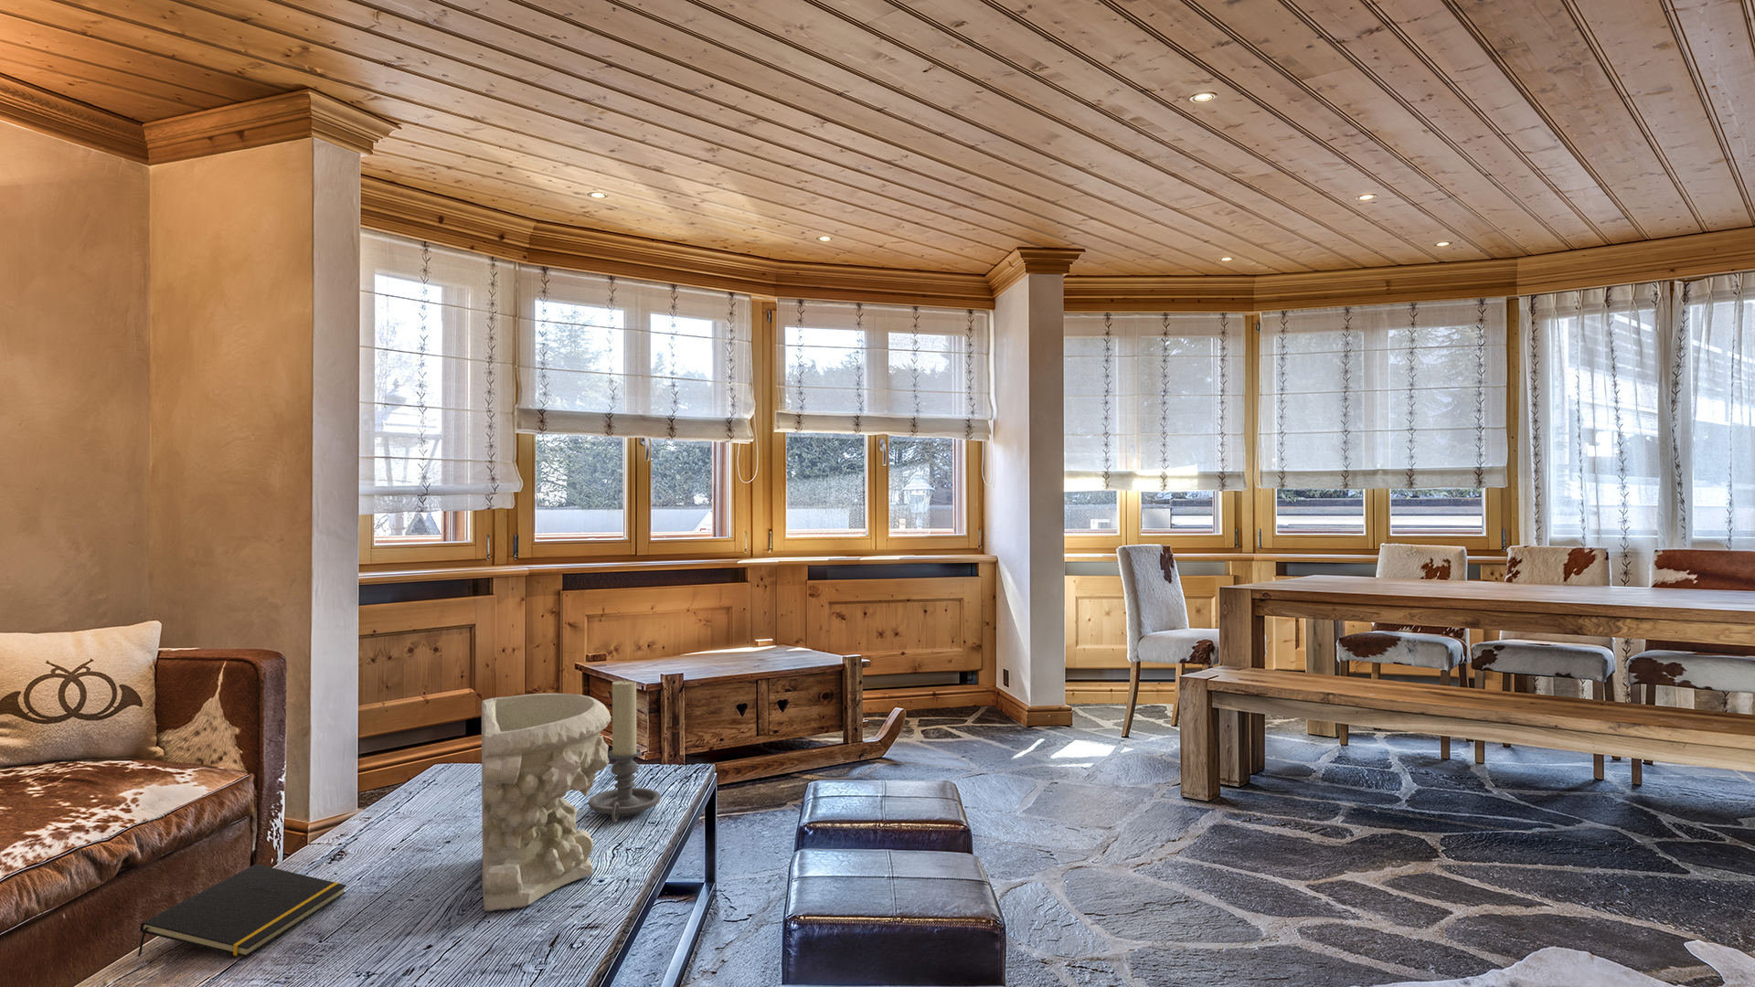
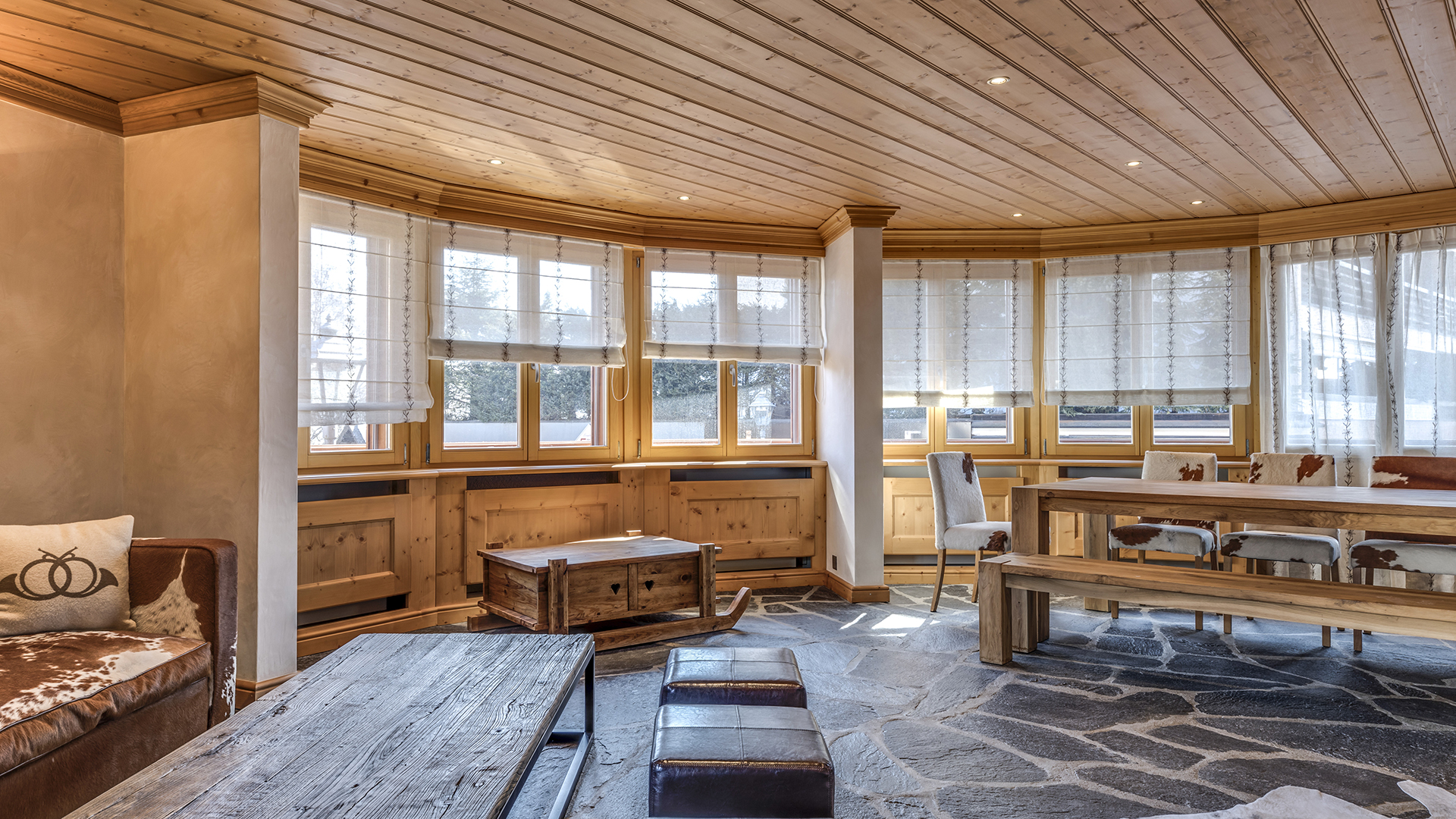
- notepad (251, 906)
- decorative bowl (532, 794)
- candle holder (622, 746)
